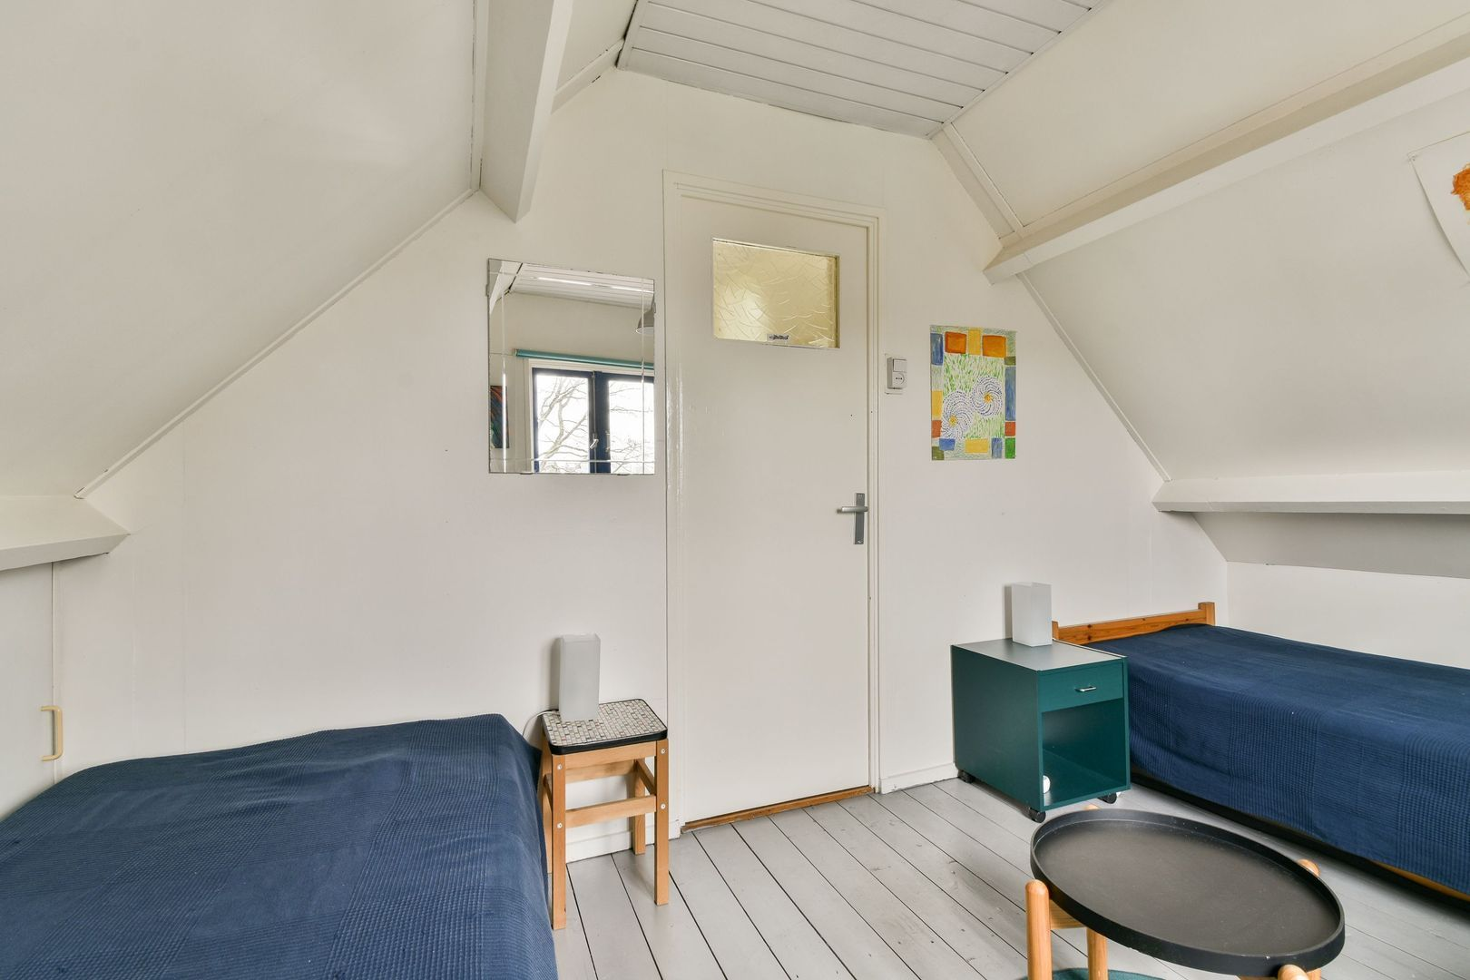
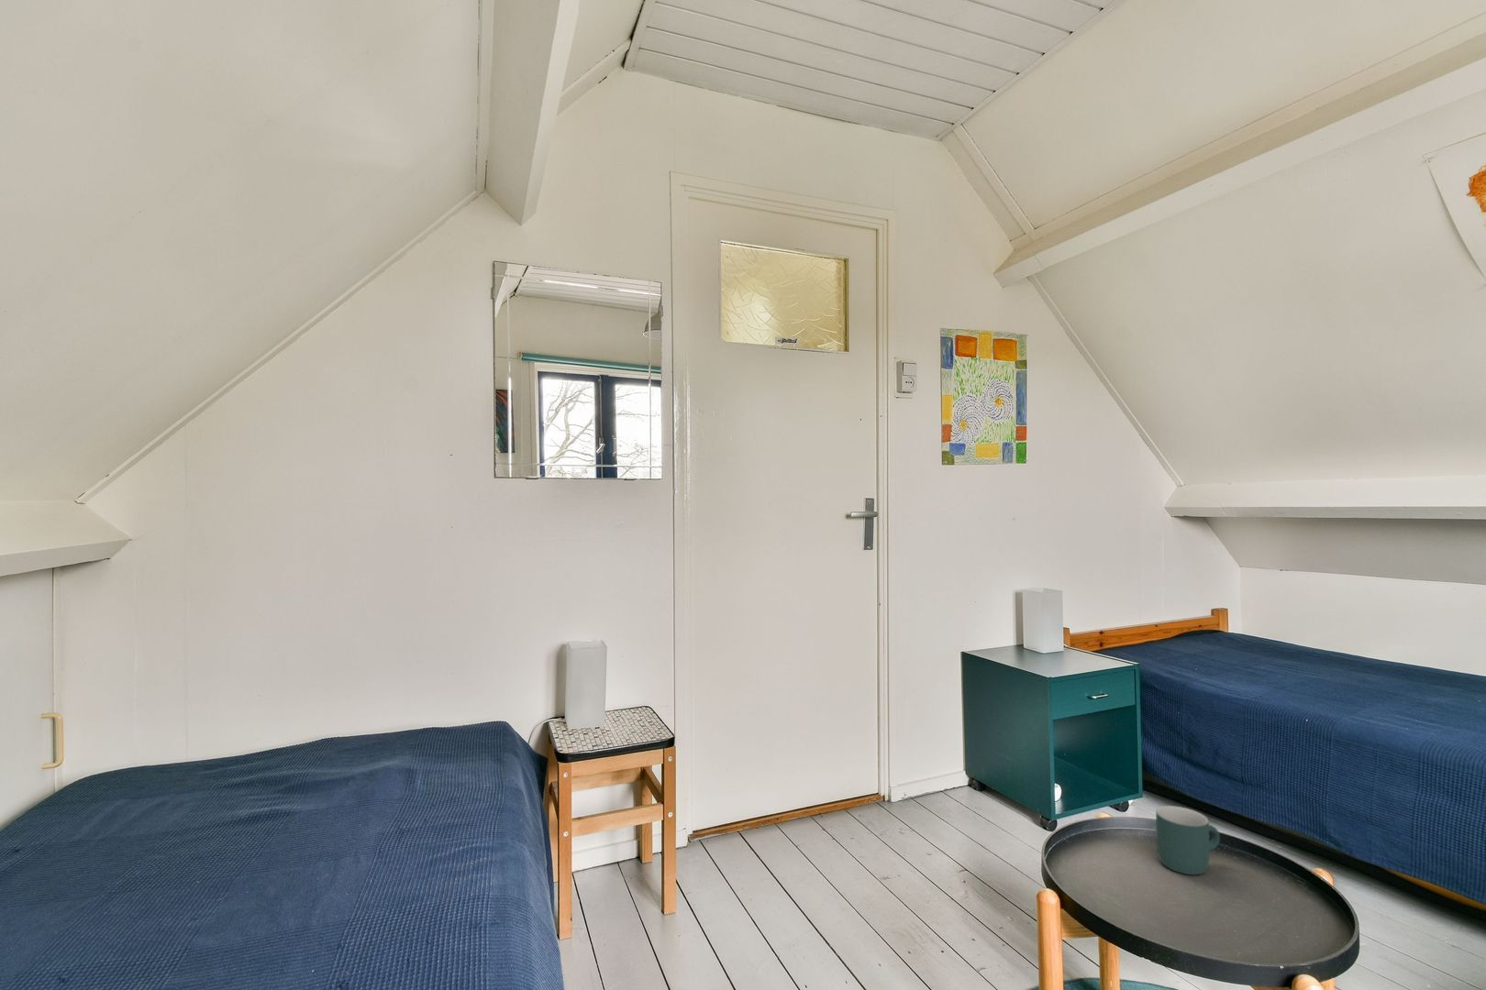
+ mug (1186, 838)
